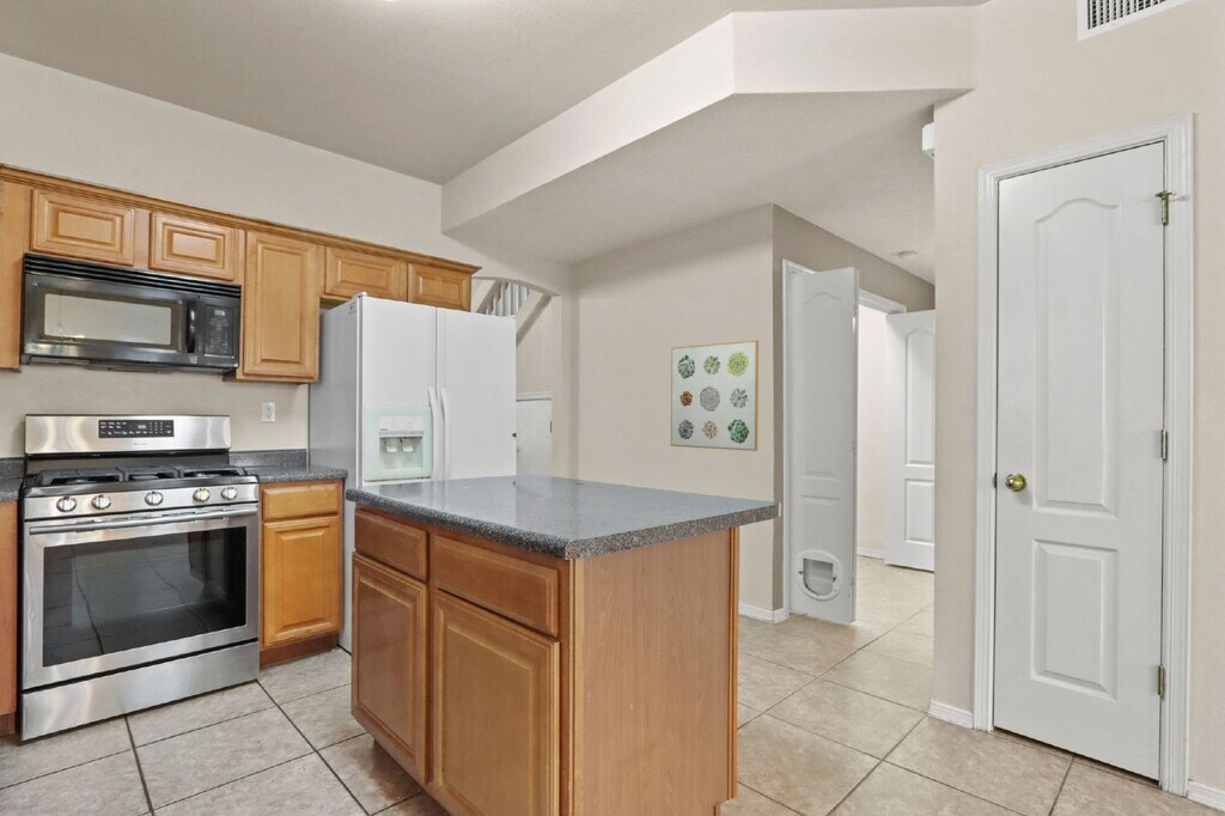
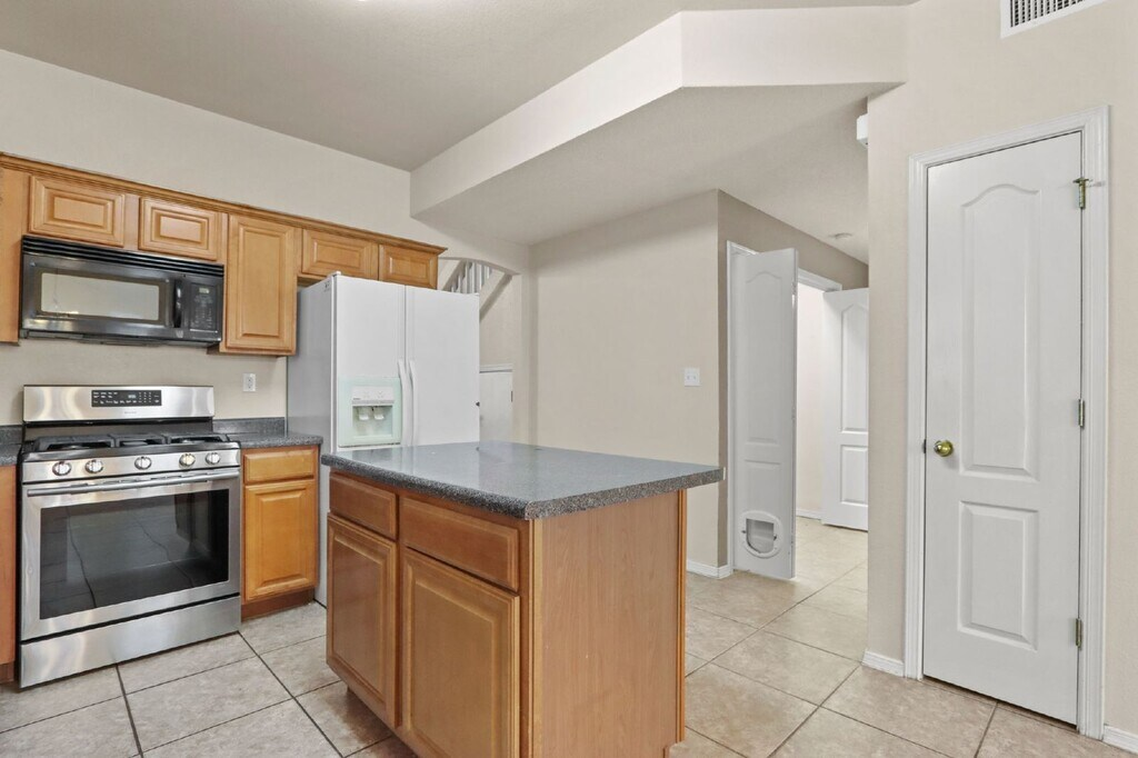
- wall art (712, 396)
